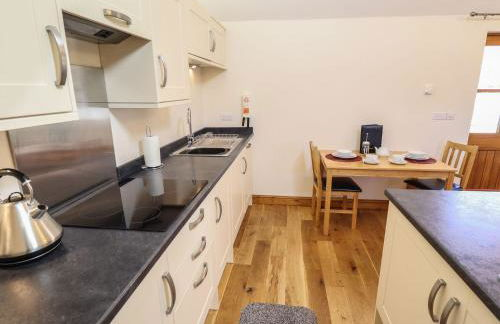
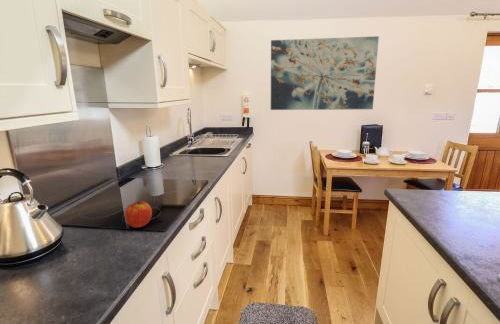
+ apple (138, 212)
+ wall art (321, 75)
